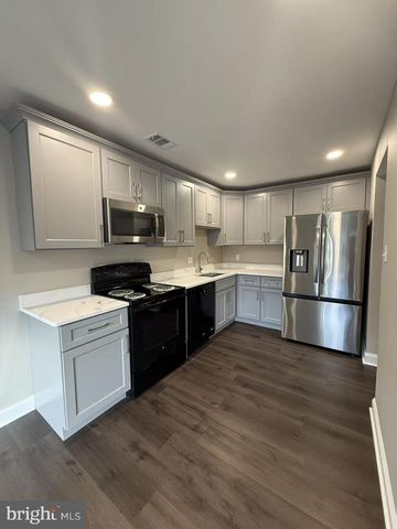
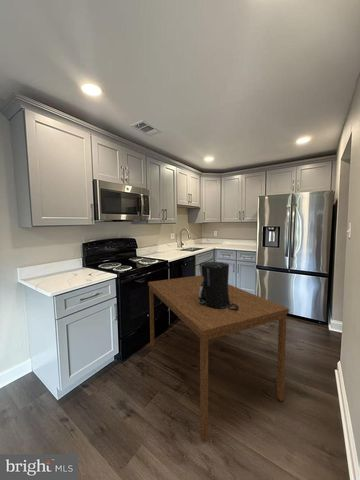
+ coffee maker (215, 284)
+ dining table (204, 330)
